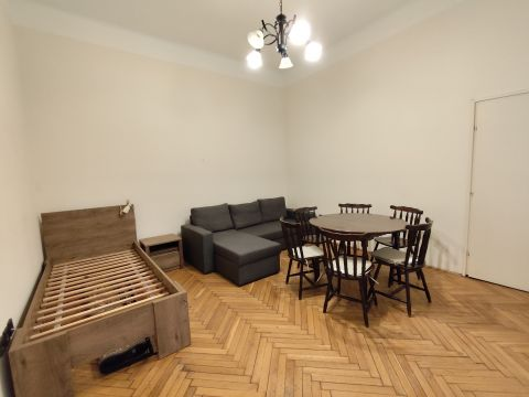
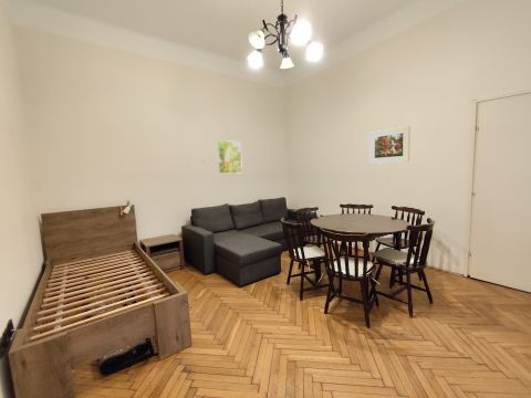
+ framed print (229, 157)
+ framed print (388, 146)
